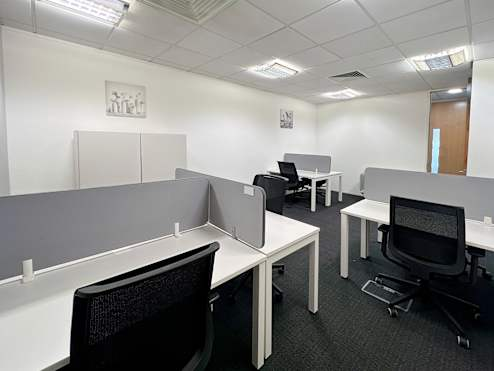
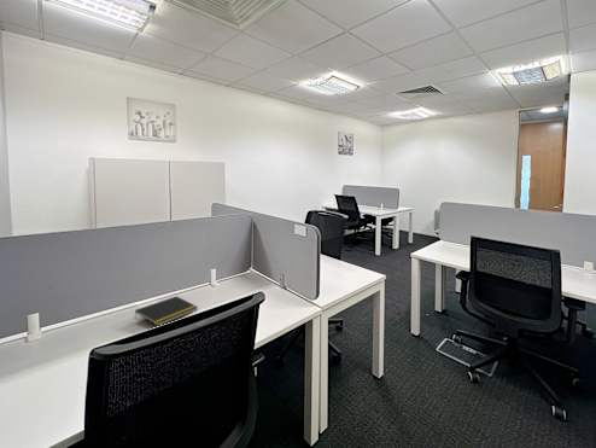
+ notepad (168, 309)
